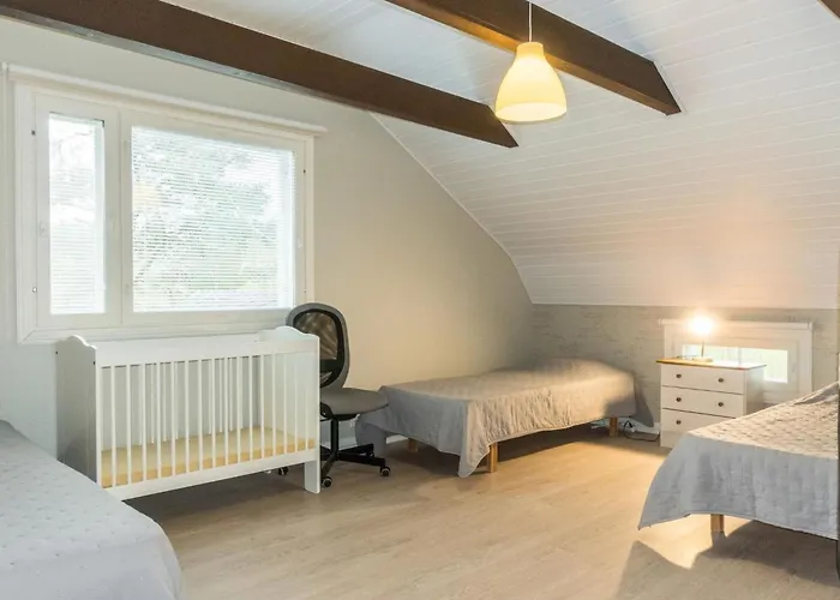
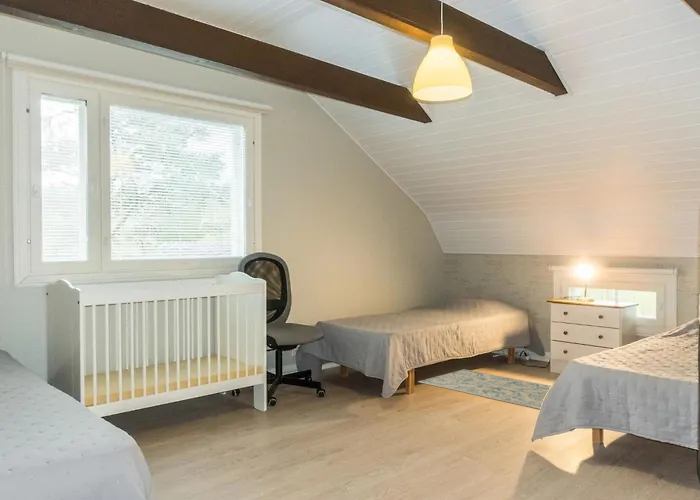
+ rug (510, 389)
